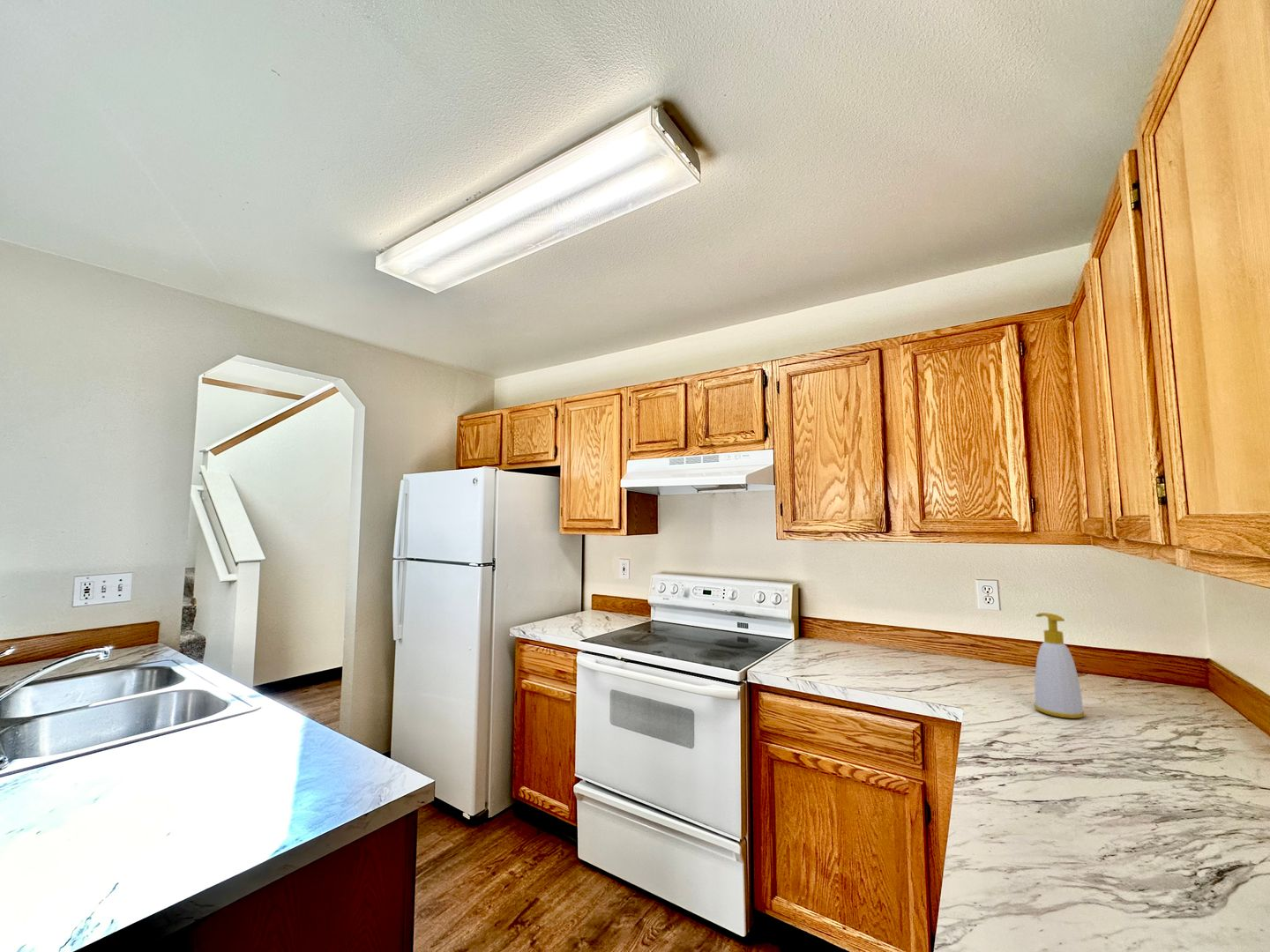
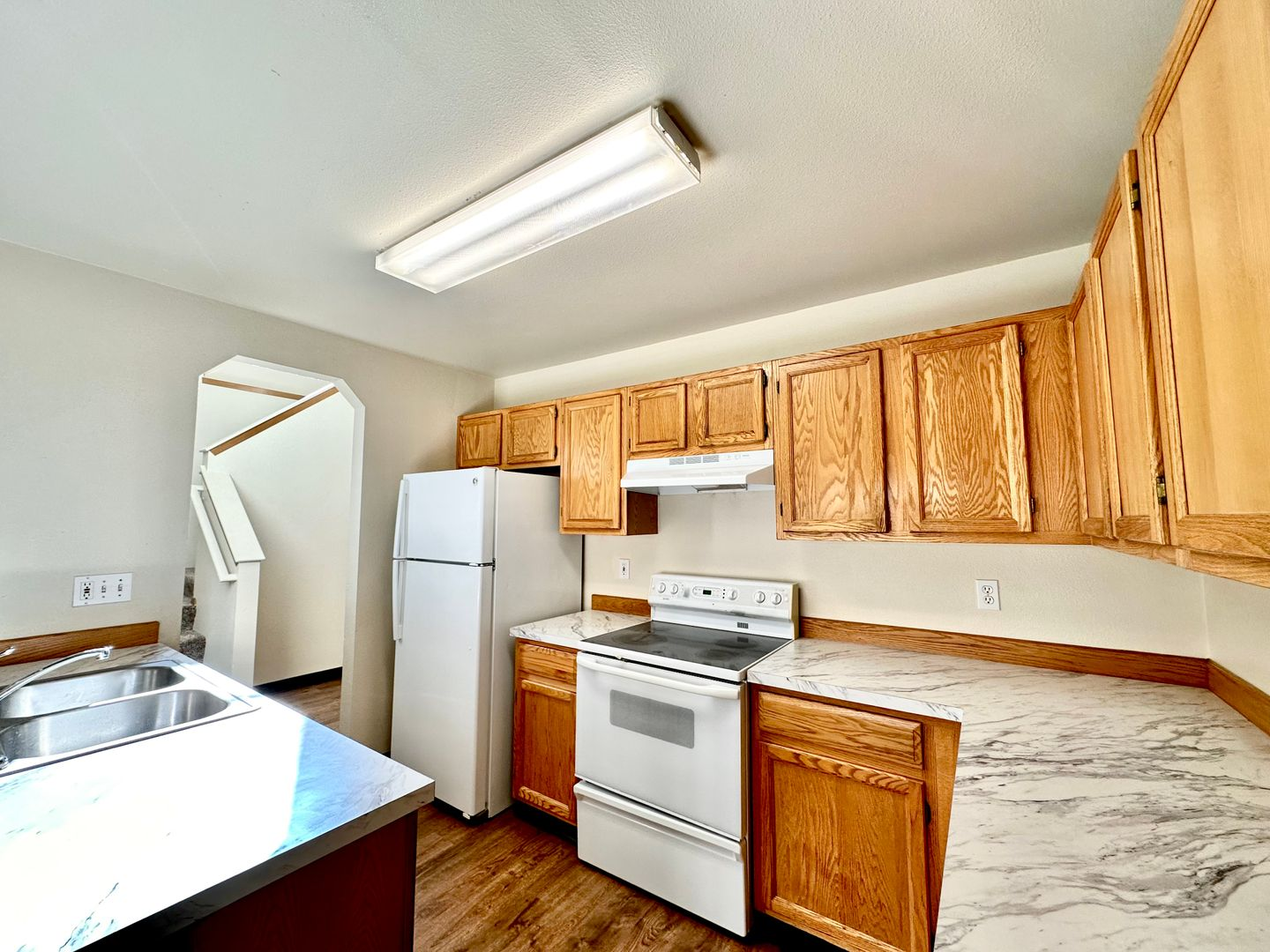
- soap bottle (1055, 663)
